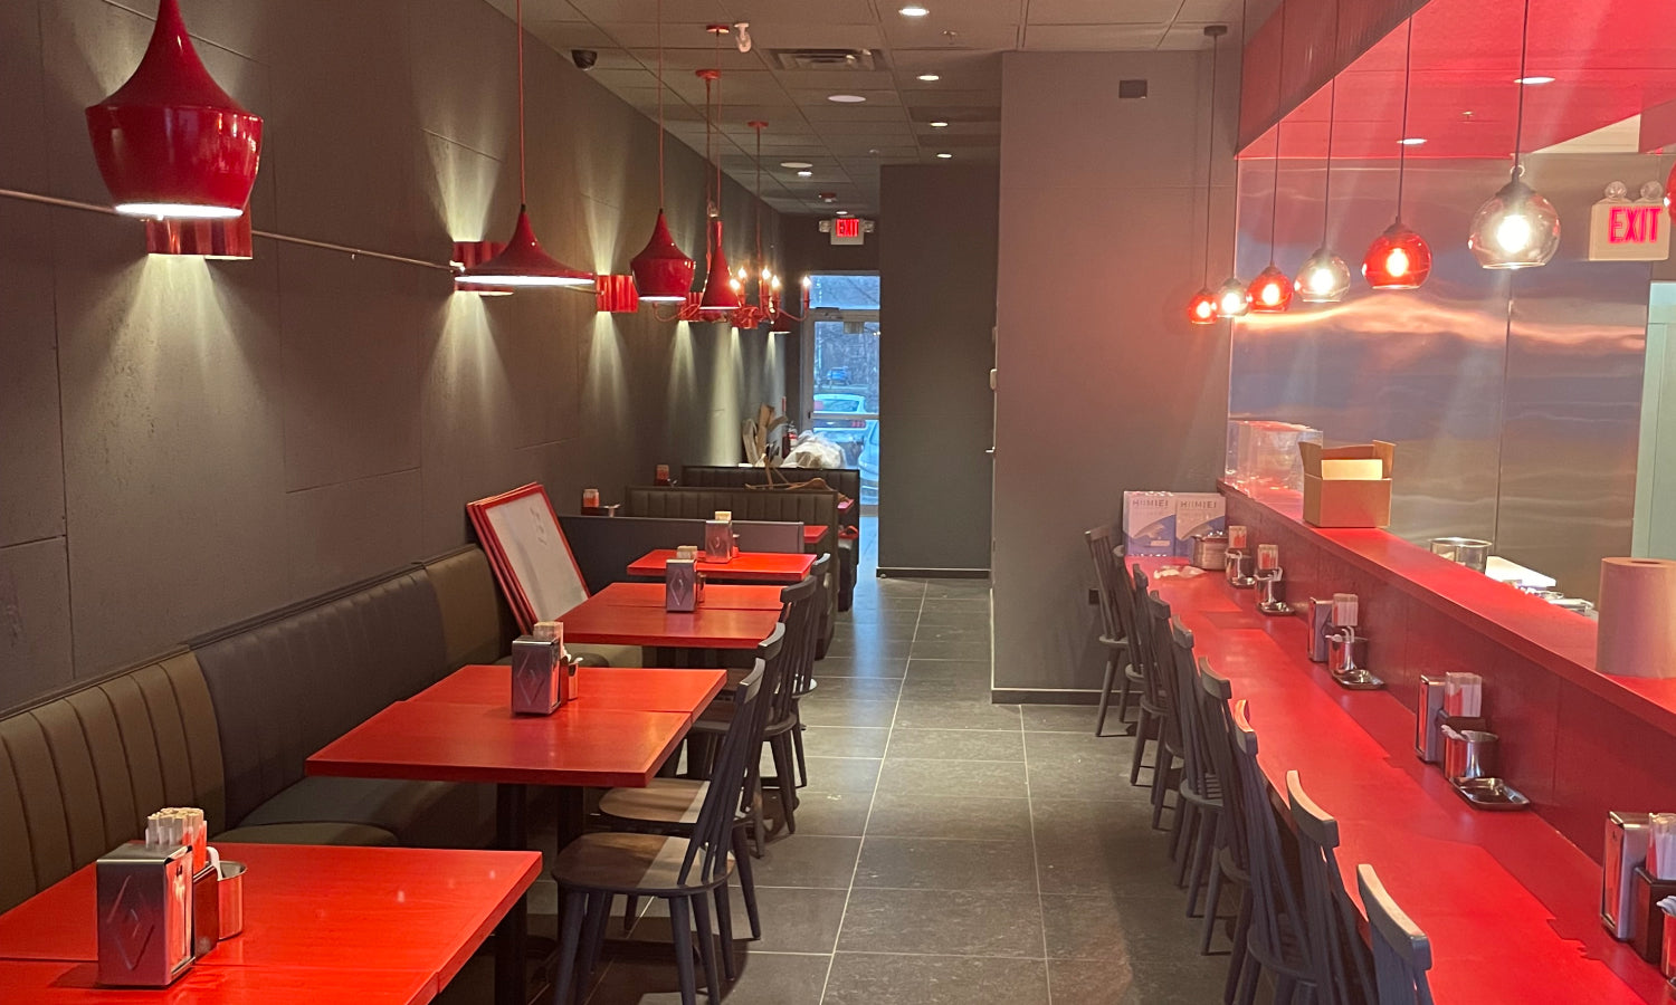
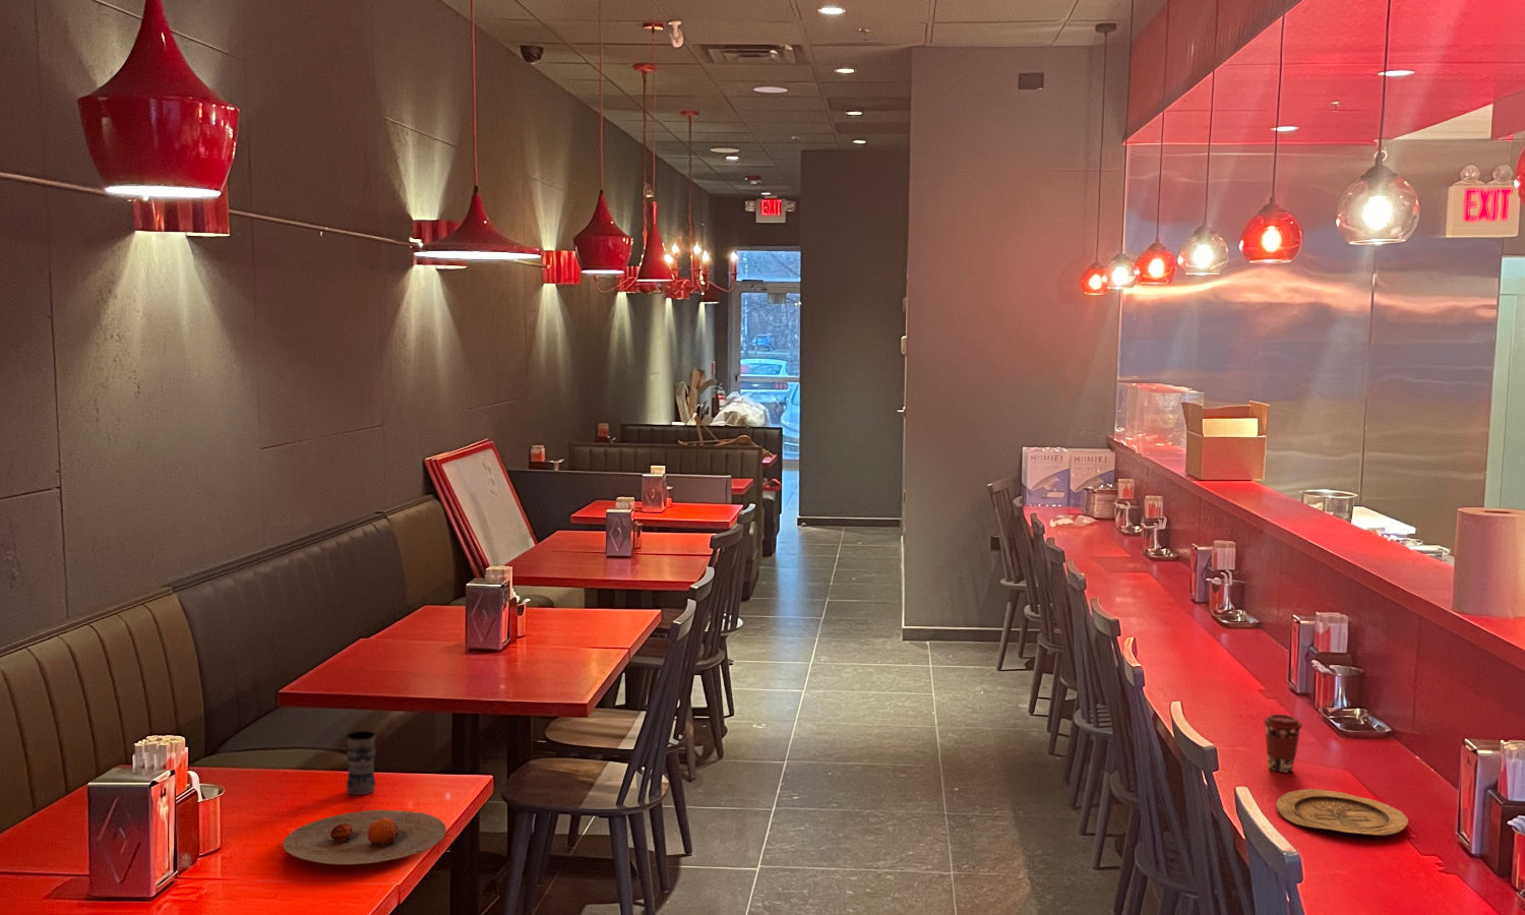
+ coffee cup (1281, 743)
+ jar (361, 762)
+ plate (1340, 814)
+ plate (366, 829)
